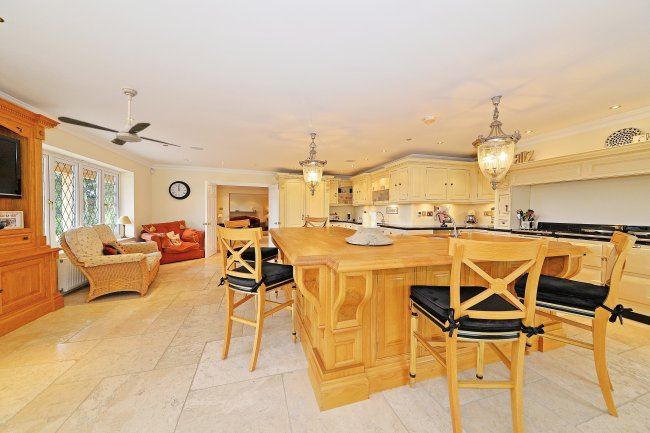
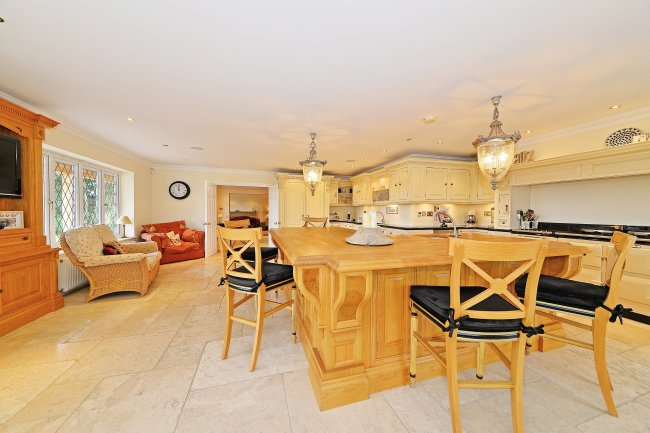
- ceiling fan (128, 114)
